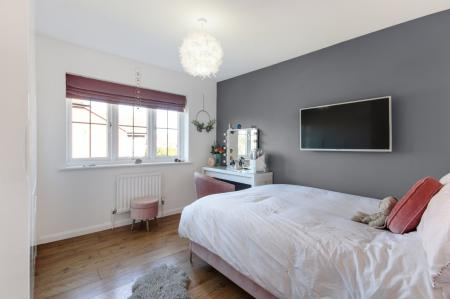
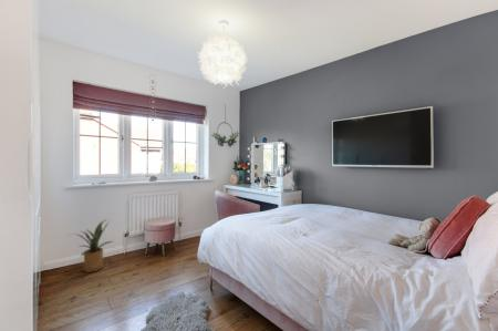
+ house plant (92, 245)
